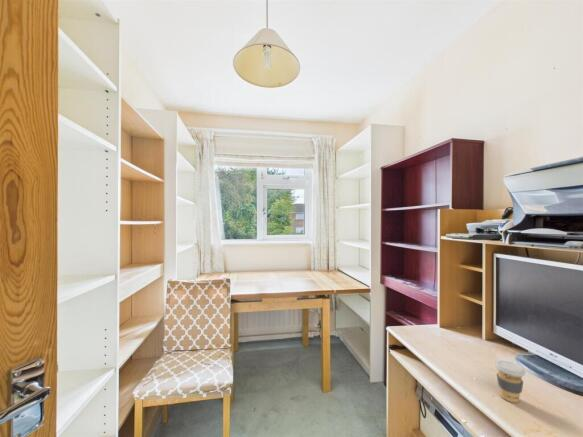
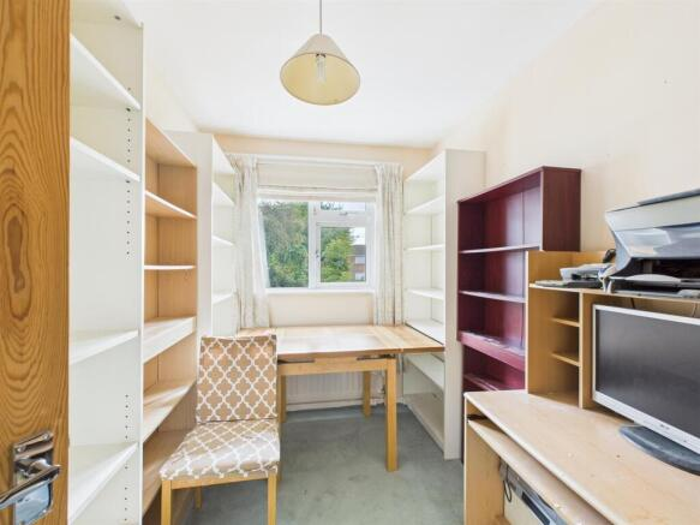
- coffee cup (509, 381)
